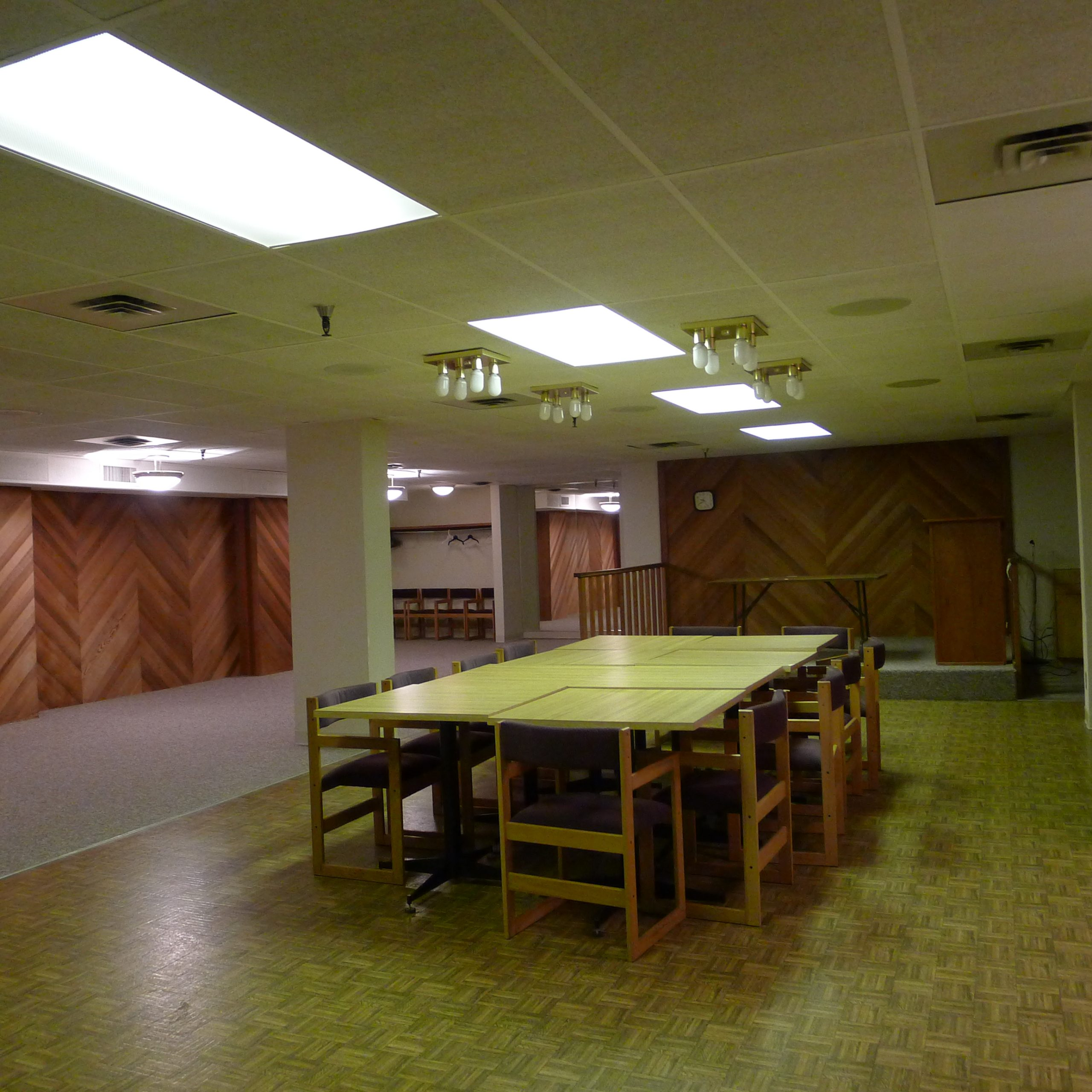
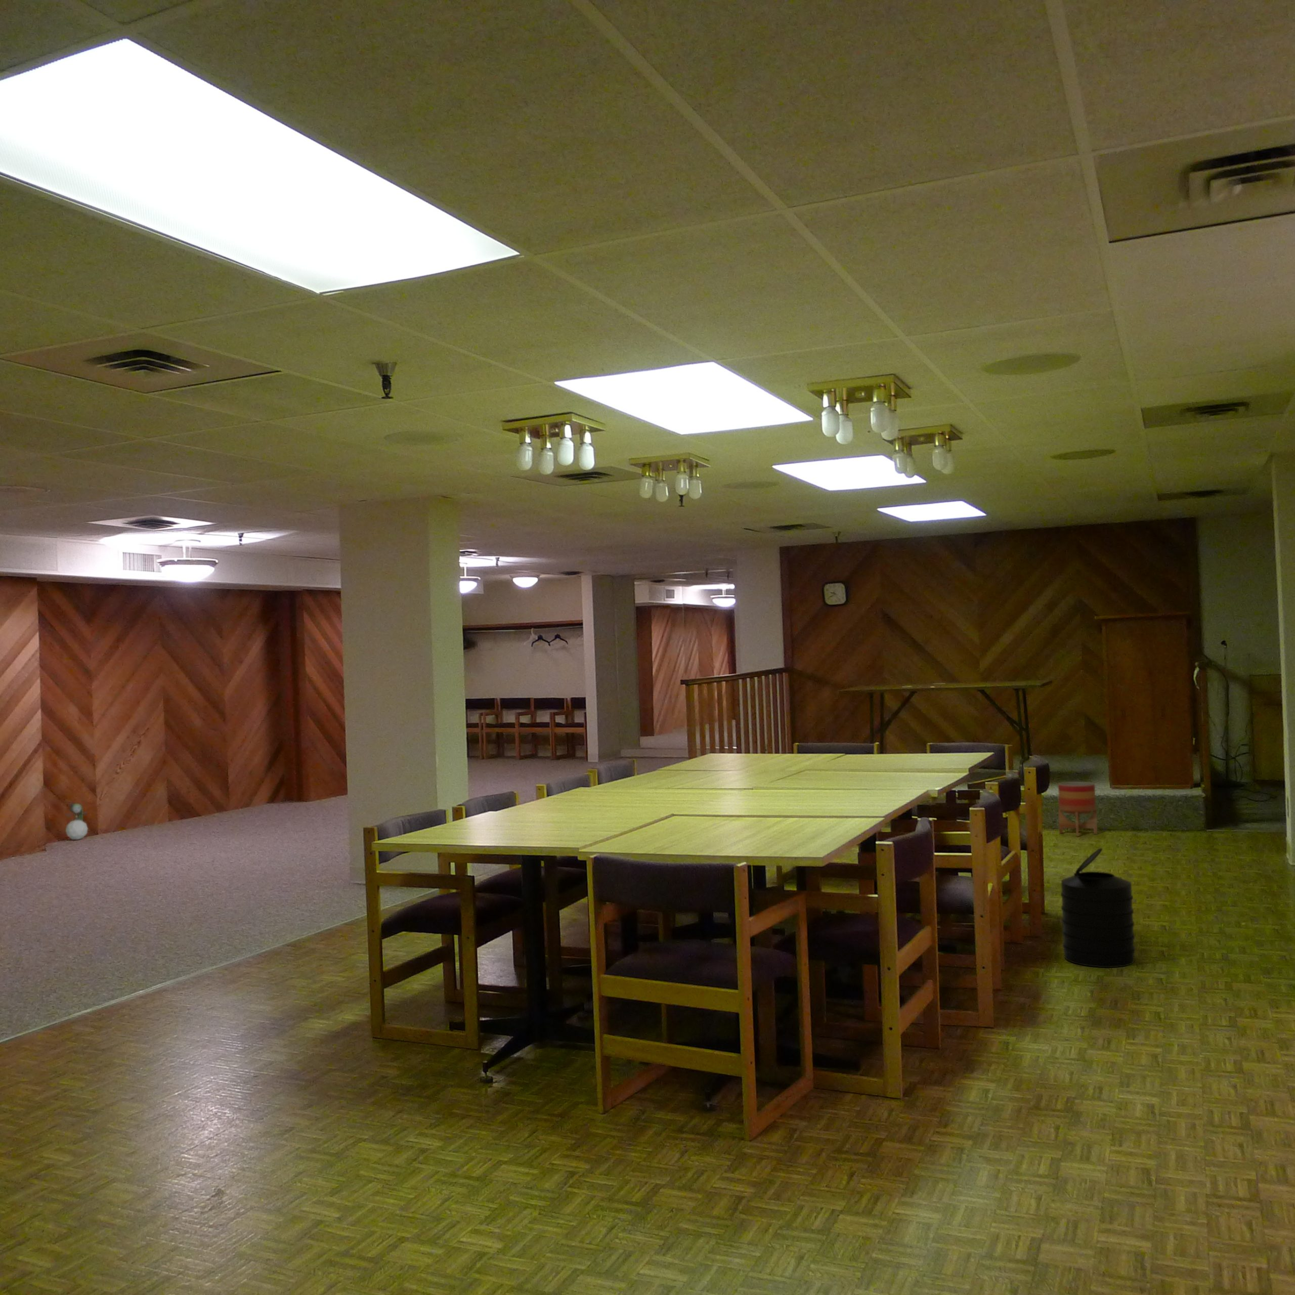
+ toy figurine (76, 821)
+ planter (1077, 809)
+ trash can (1097, 902)
